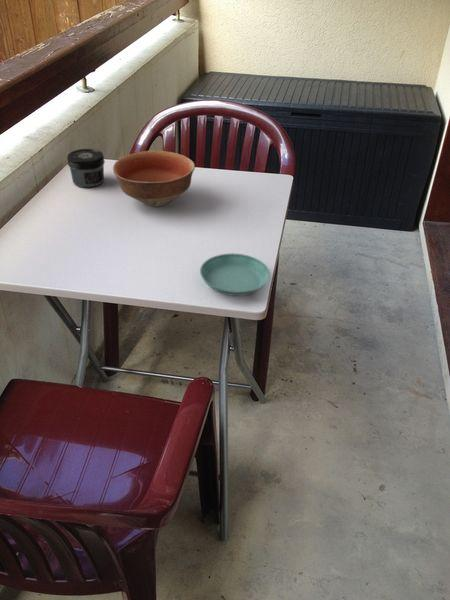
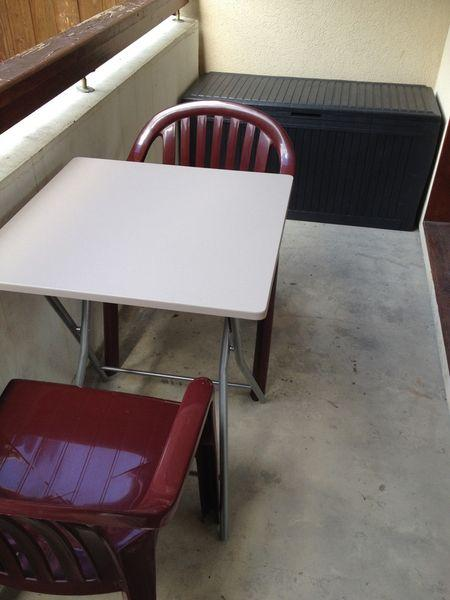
- saucer (234, 276)
- bowl (154, 183)
- jar (86, 168)
